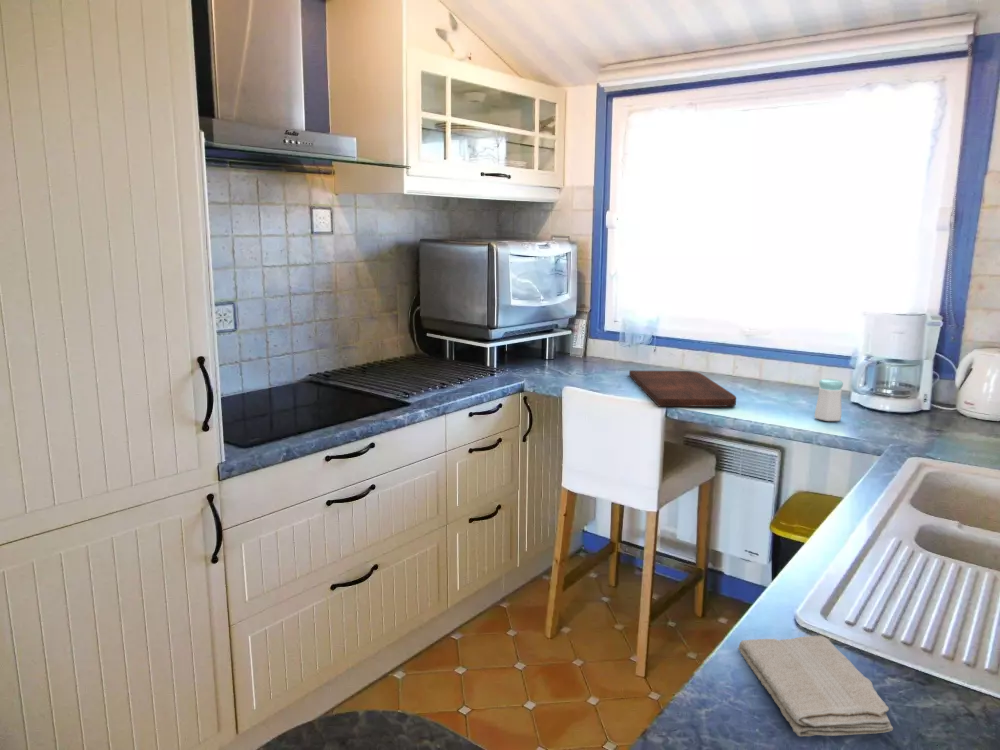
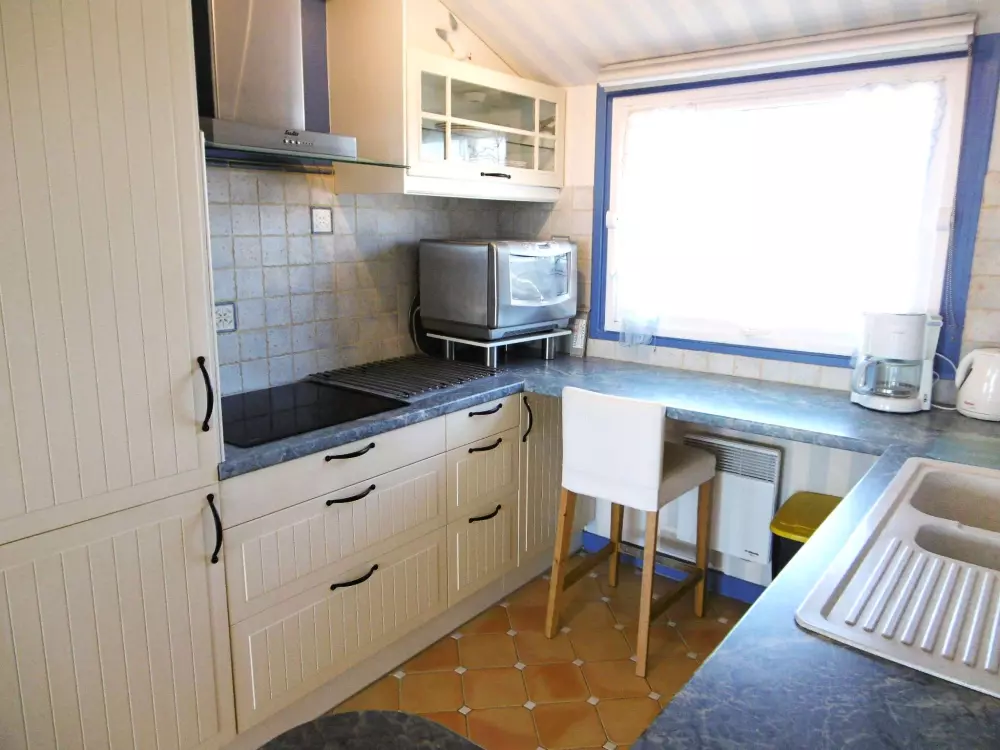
- salt shaker (829, 399)
- cutting board (679, 386)
- washcloth (810, 679)
